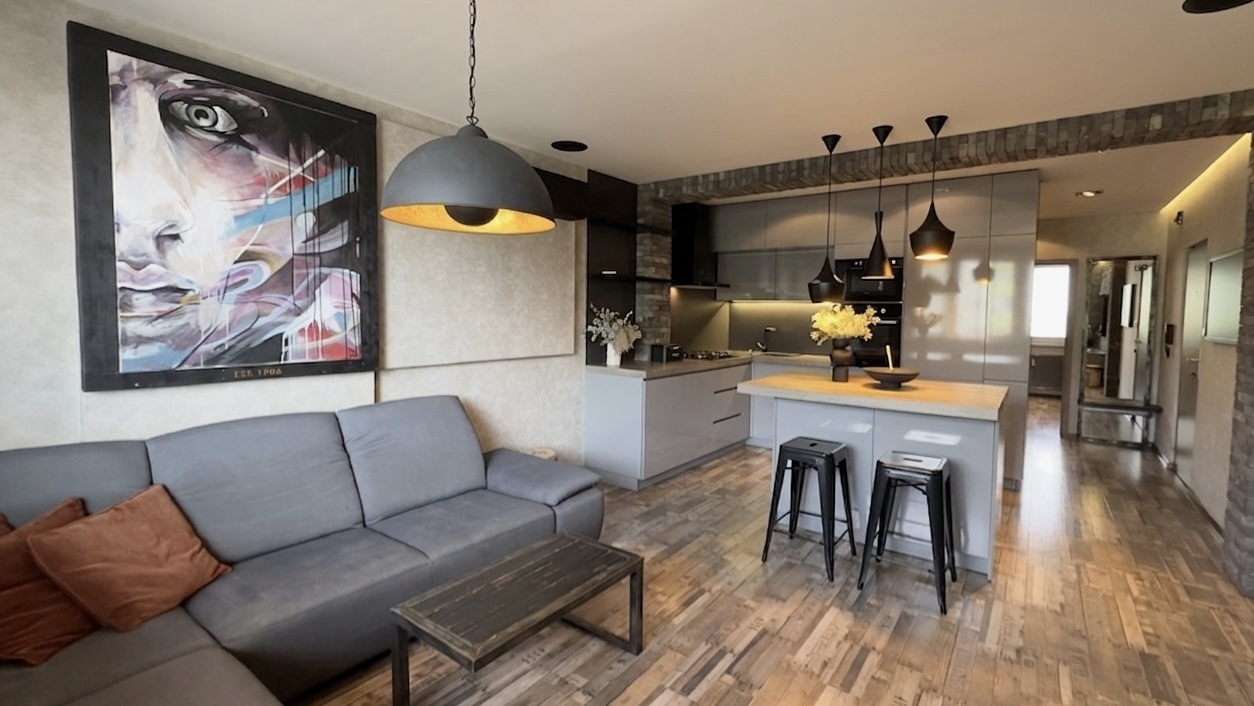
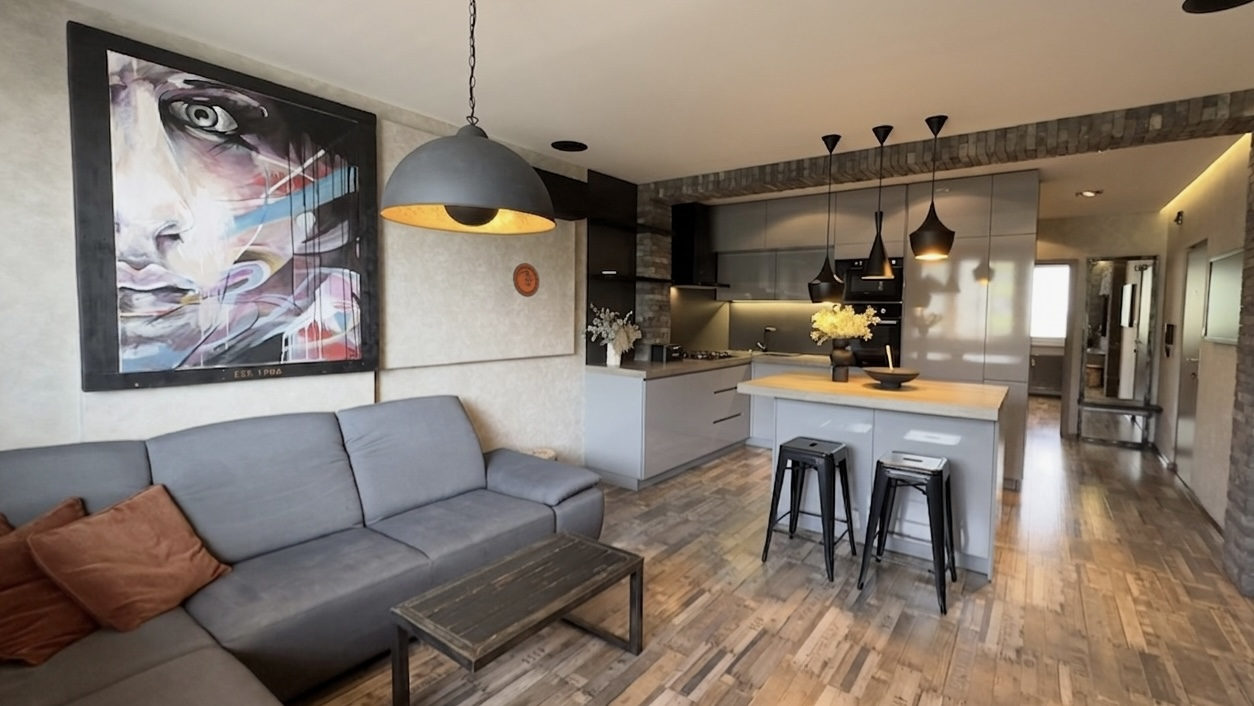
+ decorative plate (526, 280)
